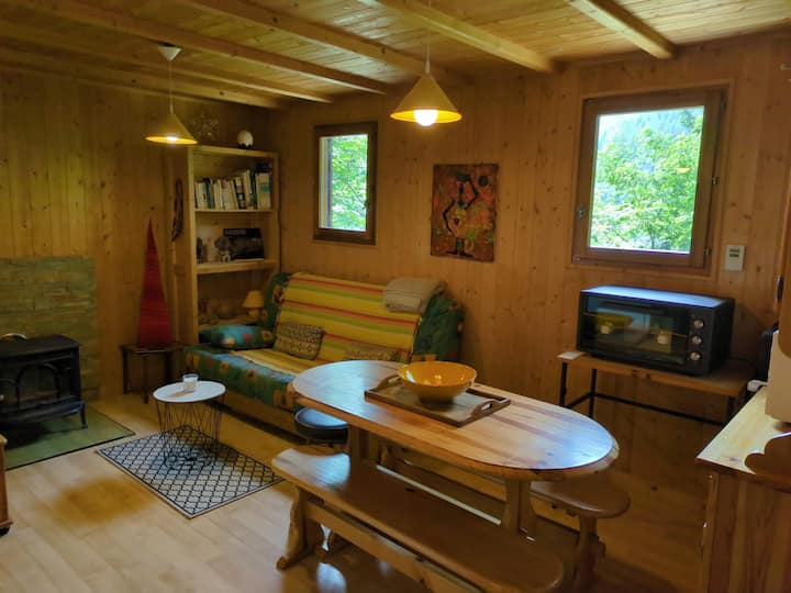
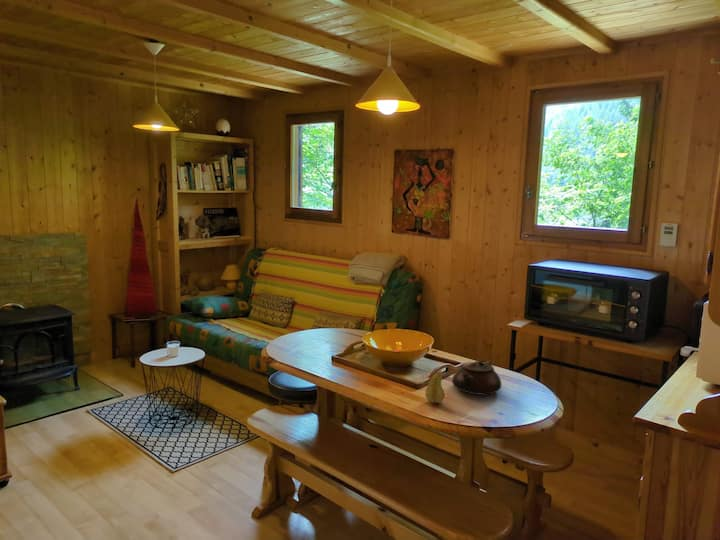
+ fruit (435, 385)
+ teapot (478, 375)
